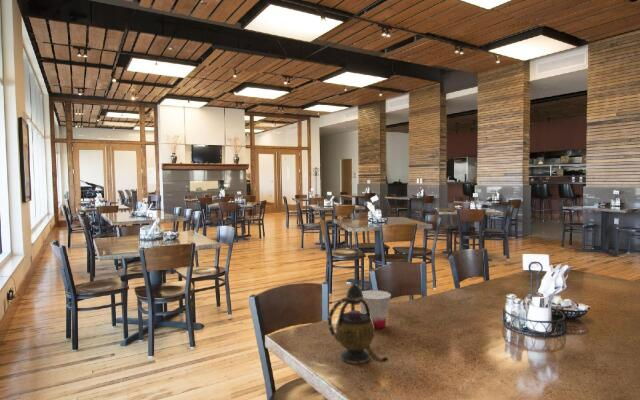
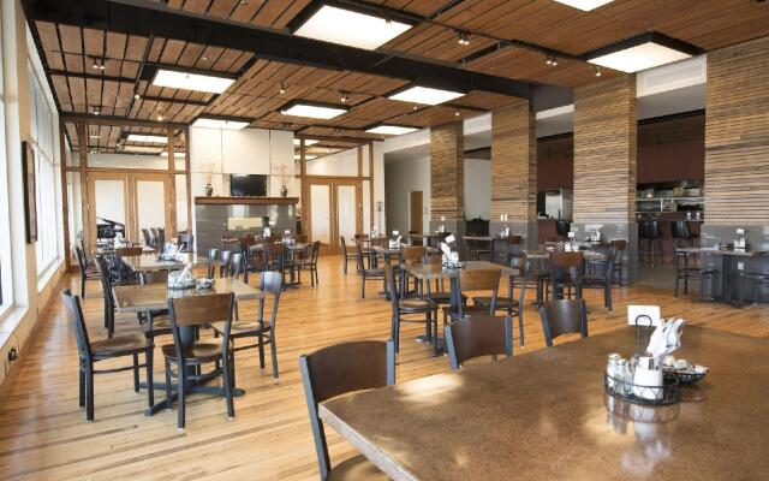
- teapot (361, 323)
- cup (374, 310)
